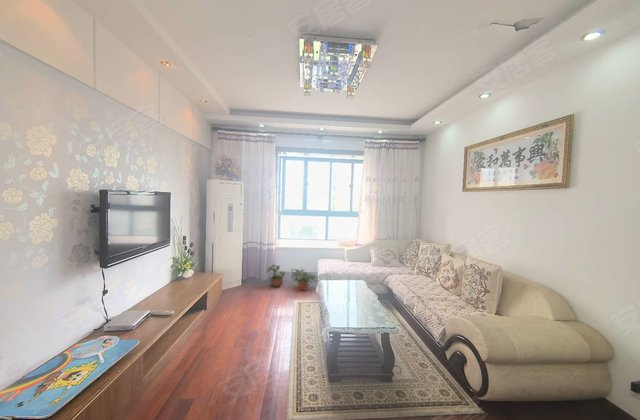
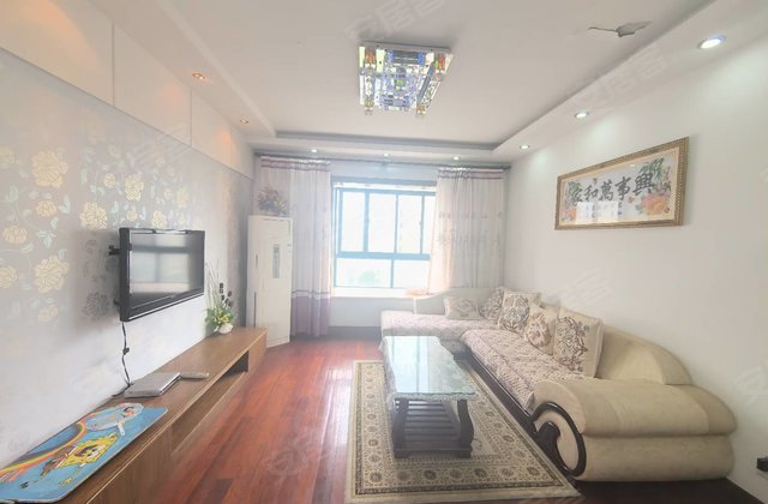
- potted plant (275, 274)
- potted plant (305, 279)
